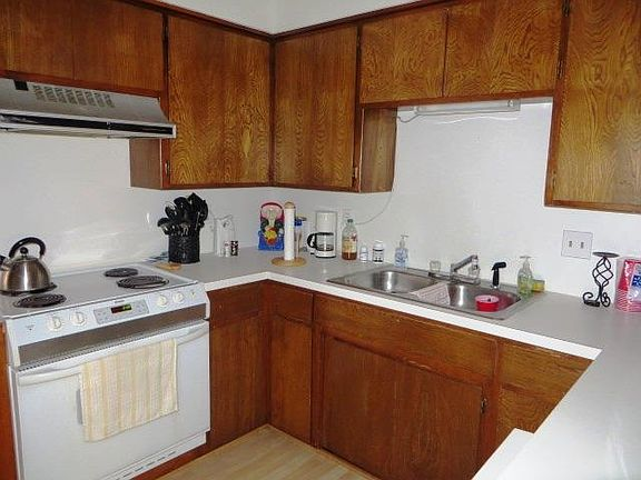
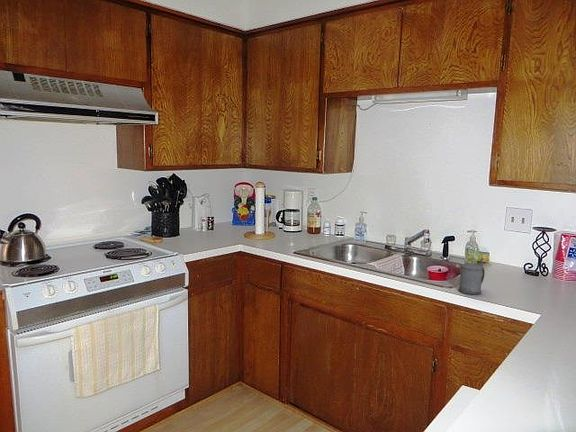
+ beer stein (473, 274)
